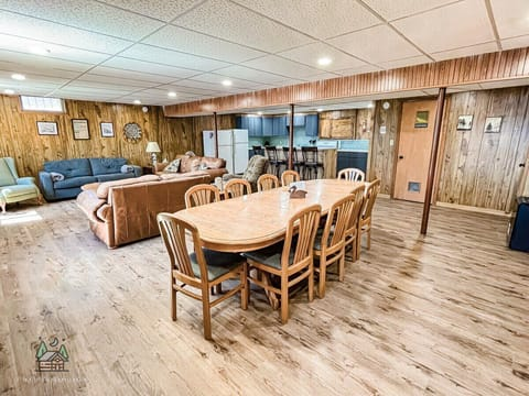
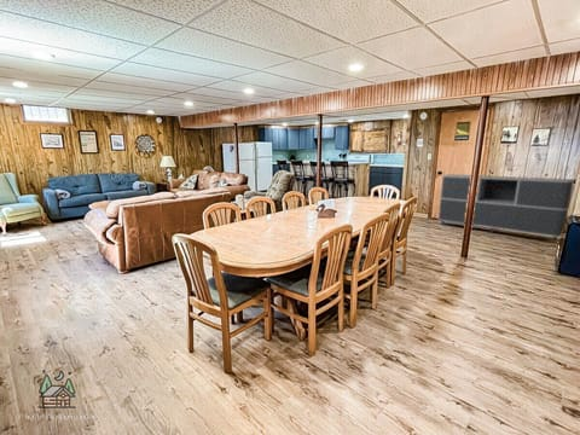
+ sideboard (498, 204)
